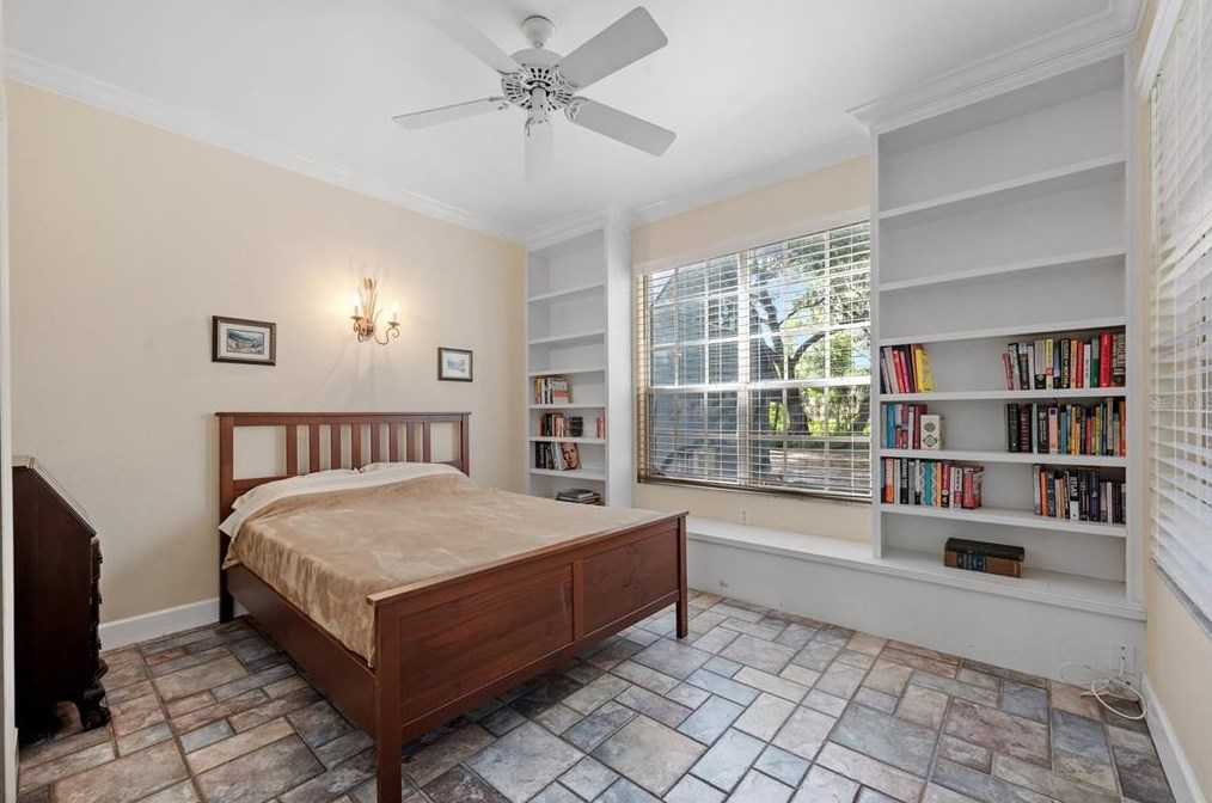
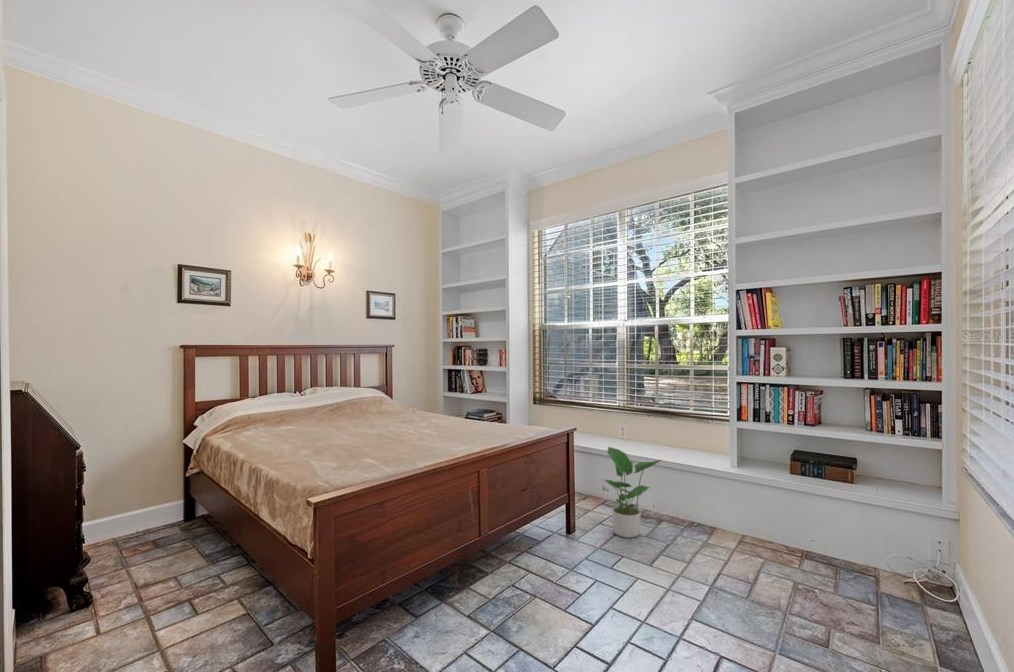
+ potted plant (627, 494)
